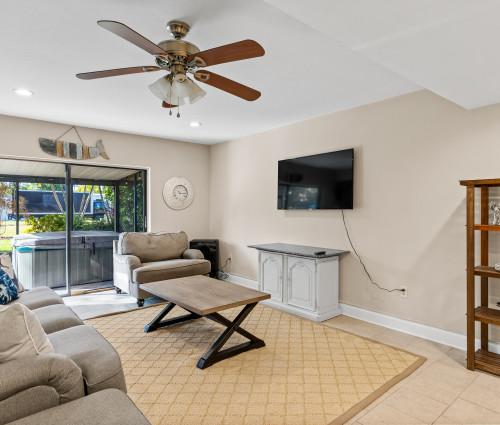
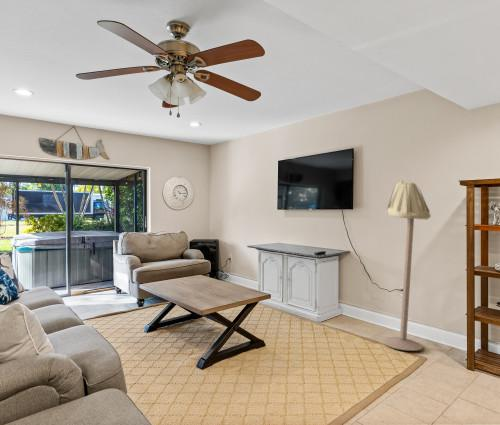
+ floor lamp (407, 261)
